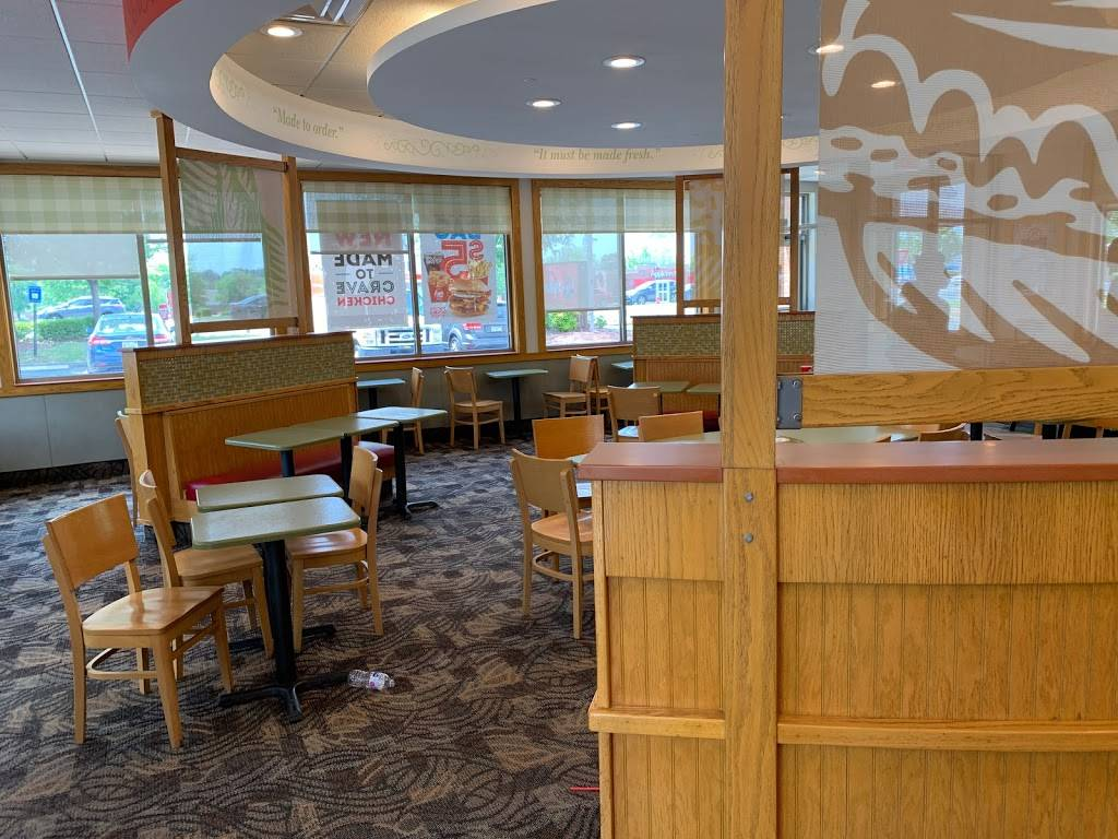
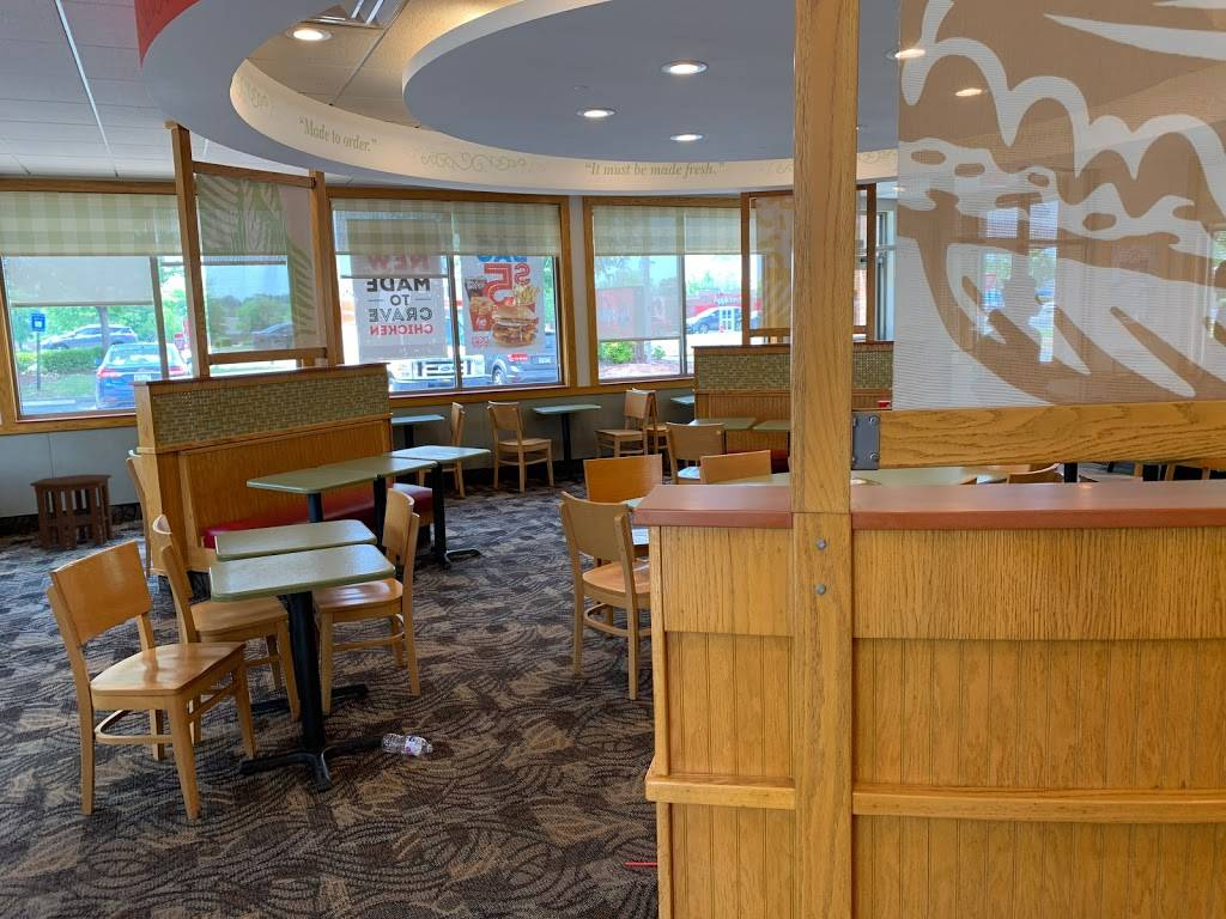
+ side table (73, 511)
